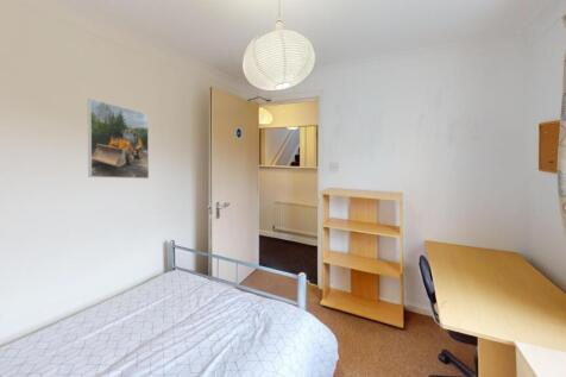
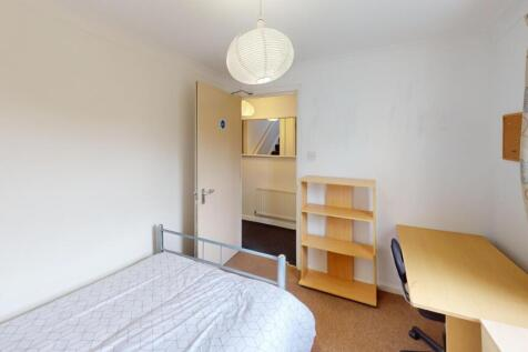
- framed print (120, 142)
